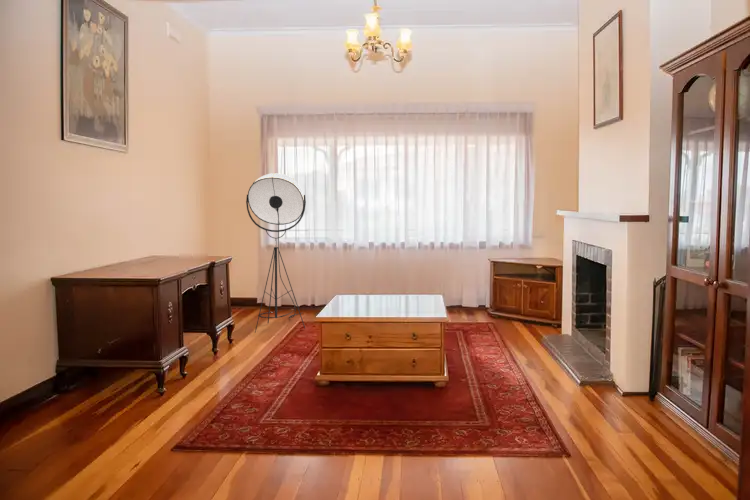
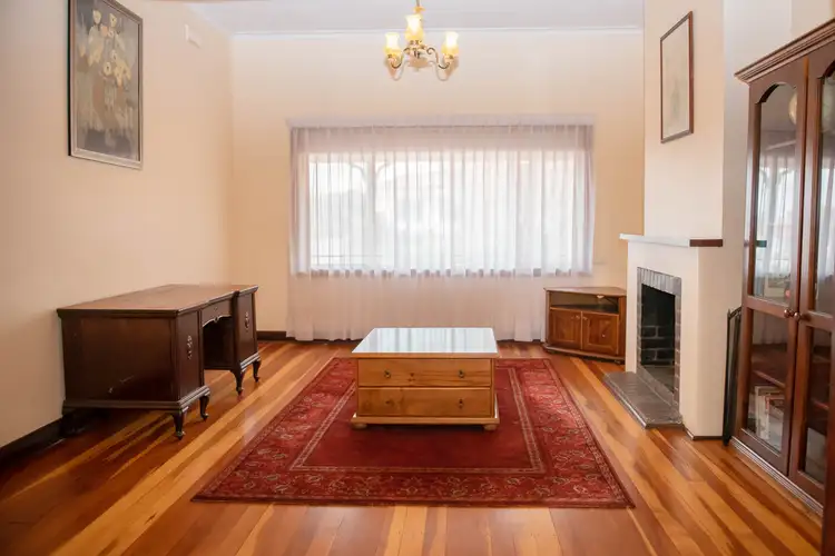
- floor lamp (278, 248)
